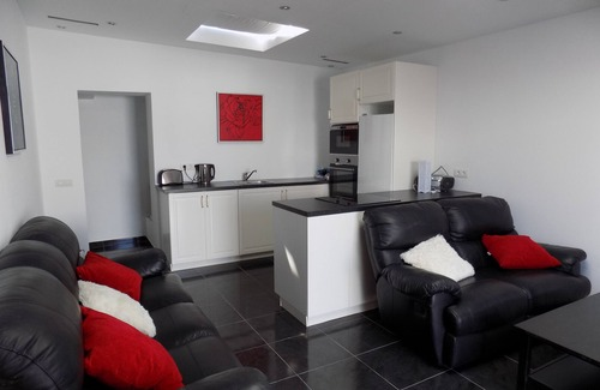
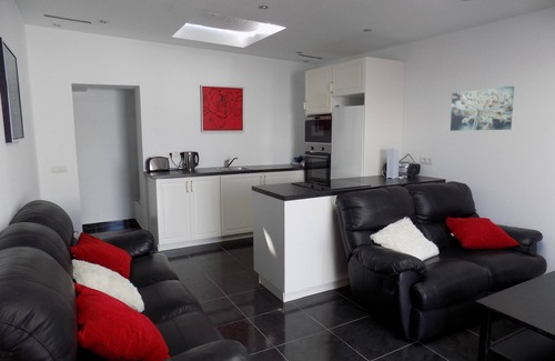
+ wall art (480, 110)
